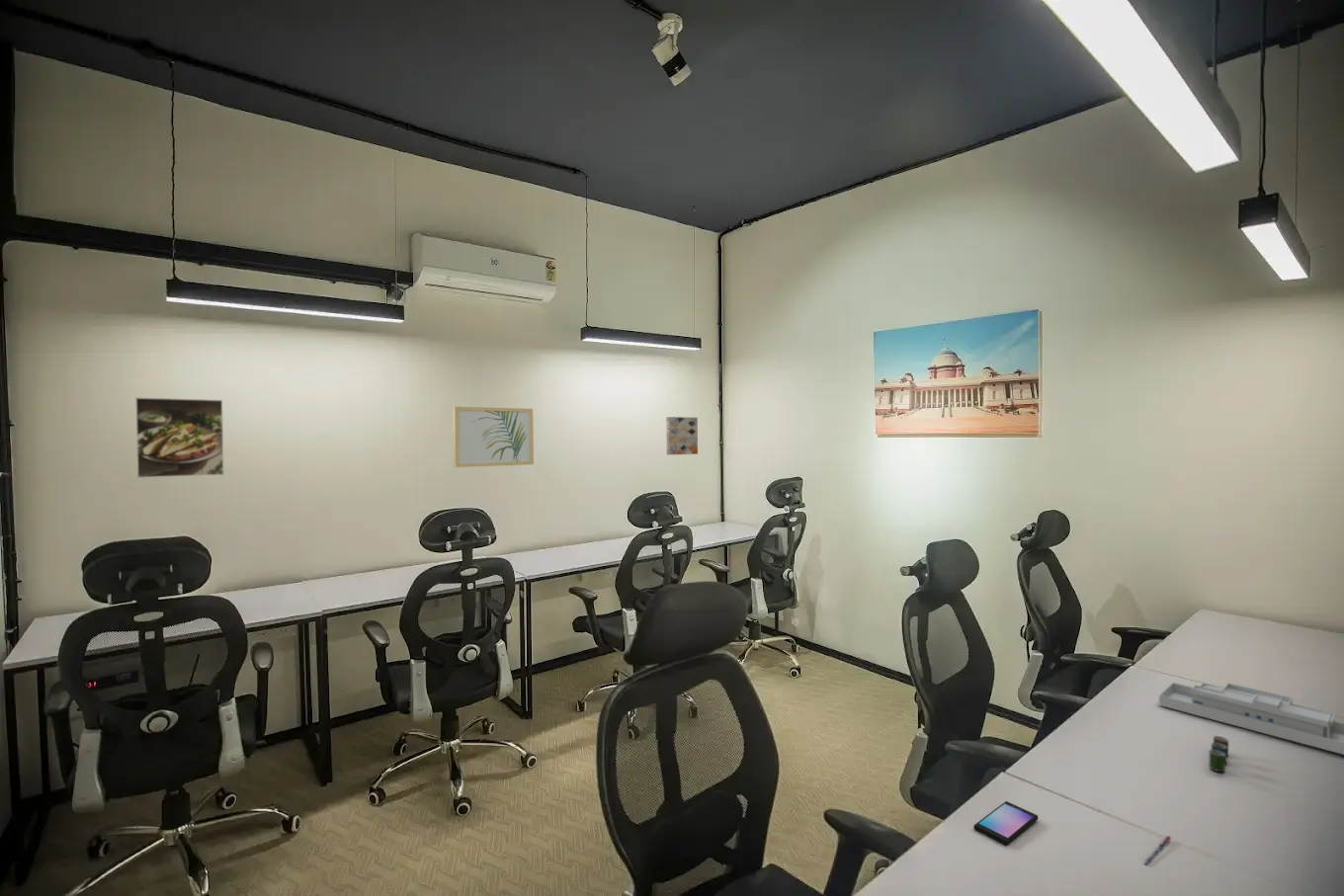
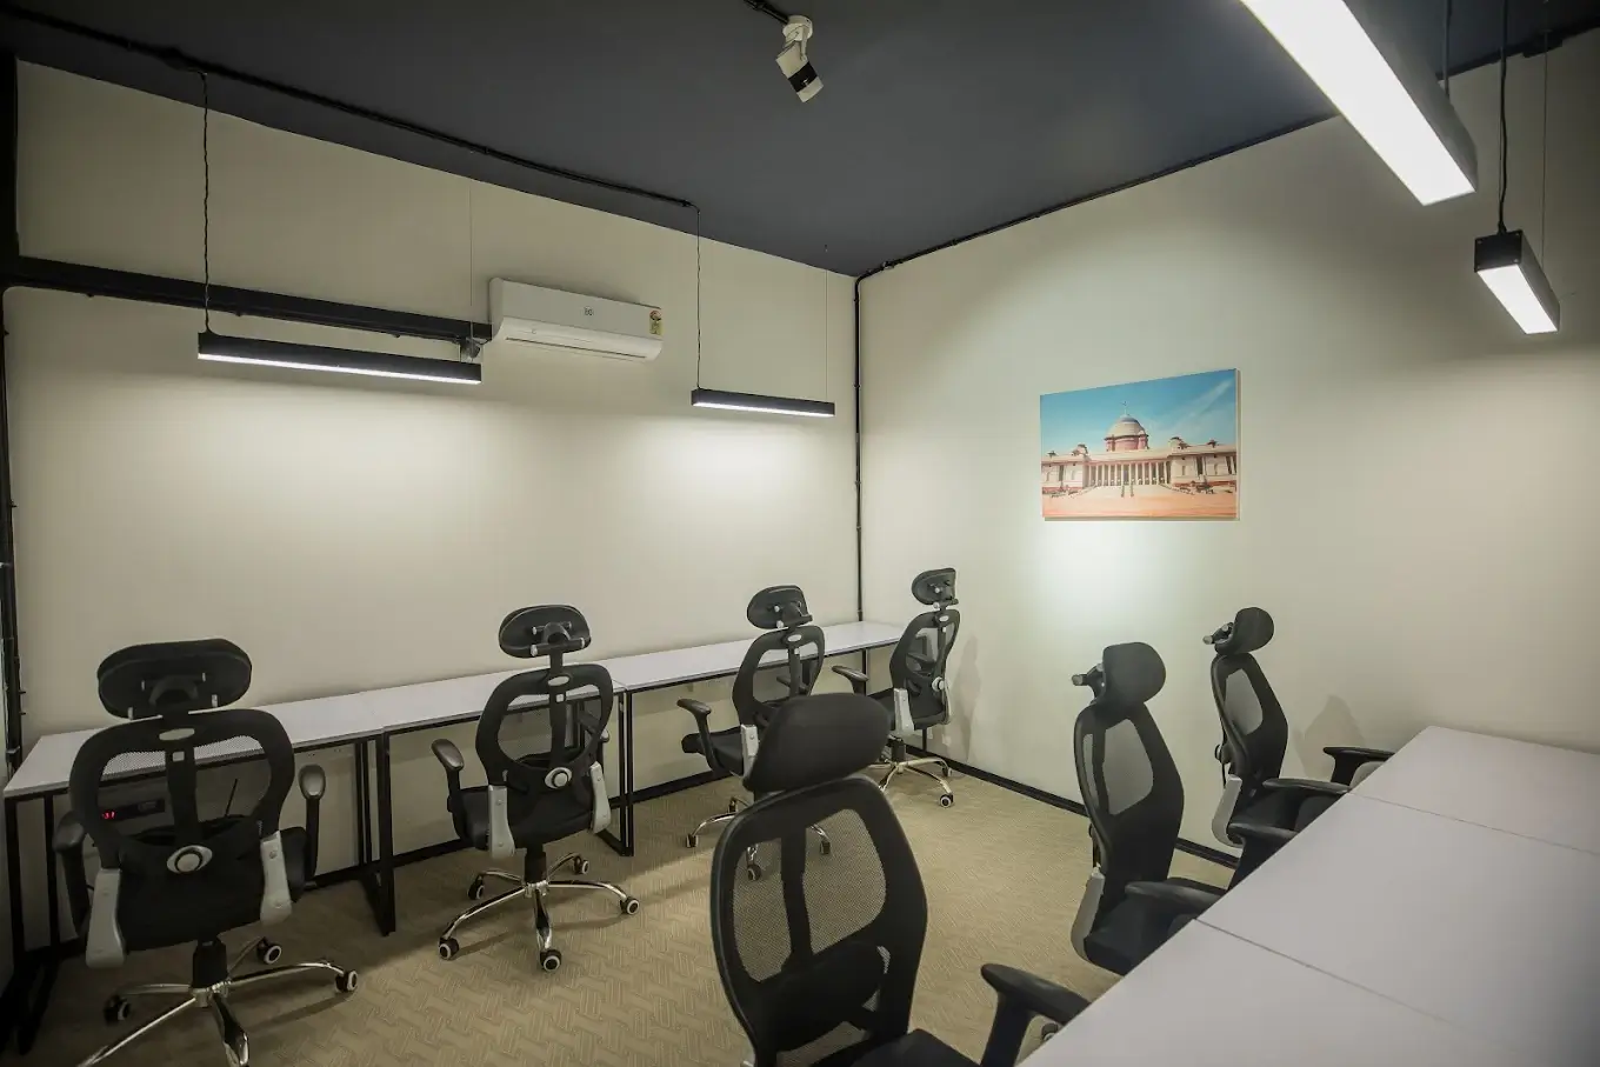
- cup (1218, 749)
- pen (1157, 849)
- wall art (682, 436)
- wall art (494, 437)
- smartphone (1006, 822)
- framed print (181, 438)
- desk organizer (1260, 708)
